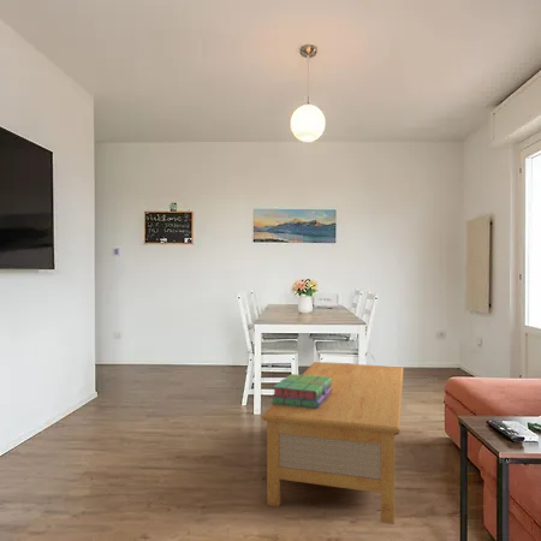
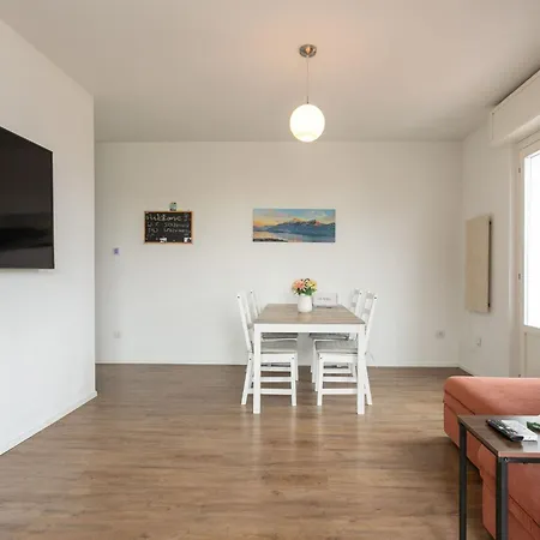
- coffee table (345, 423)
- stack of books (303, 388)
